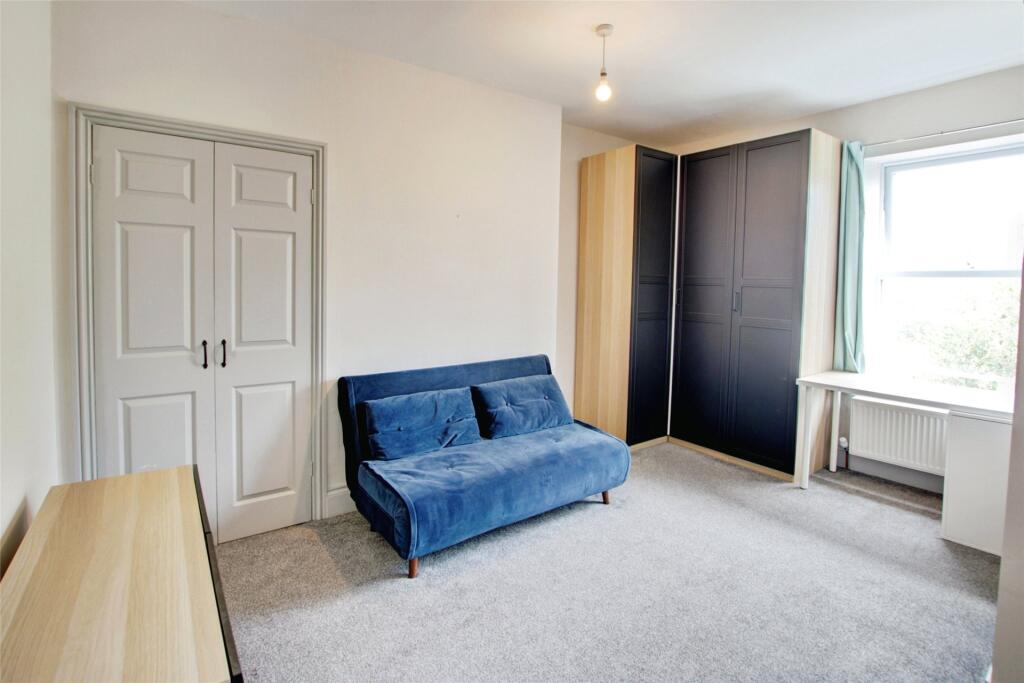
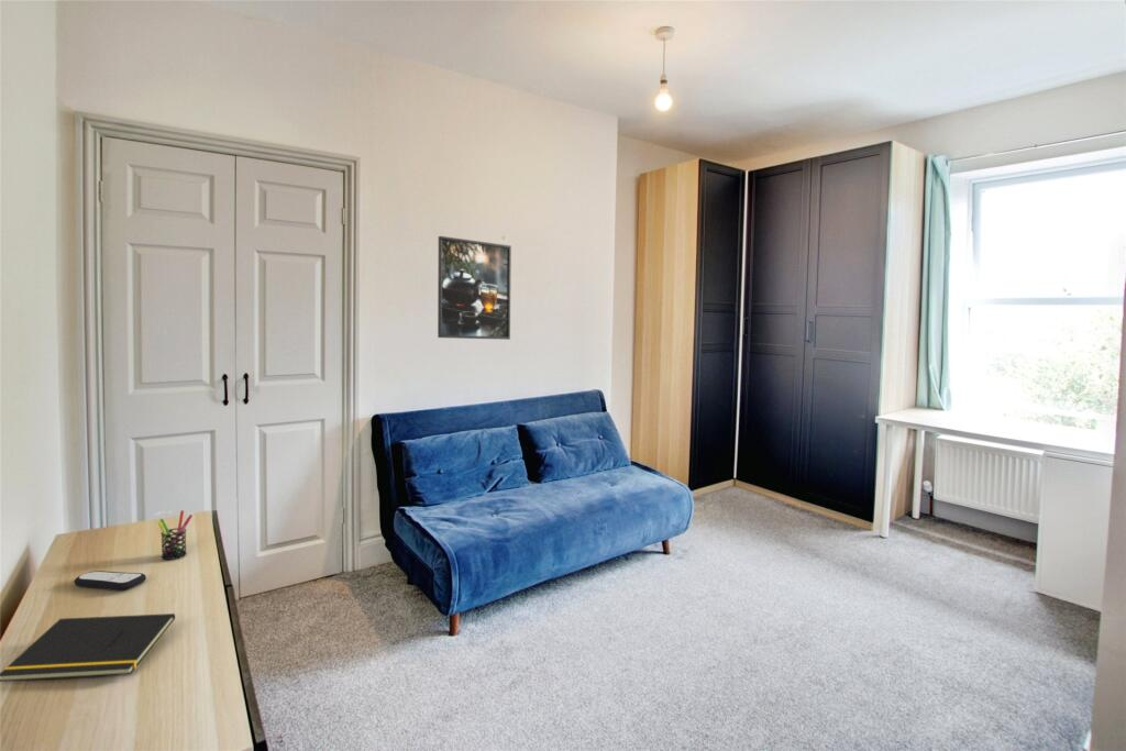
+ pen holder (173, 533)
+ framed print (475, 289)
+ remote control (109, 579)
+ notepad (93, 644)
